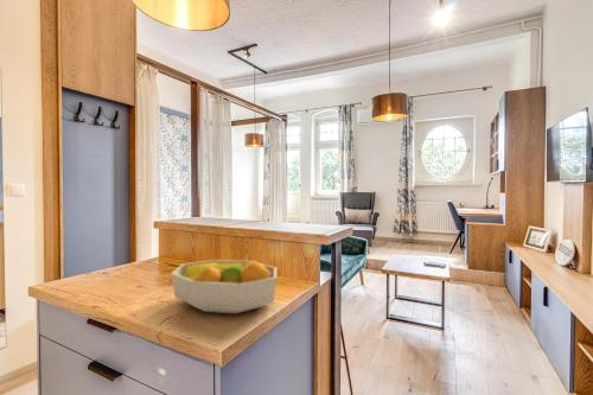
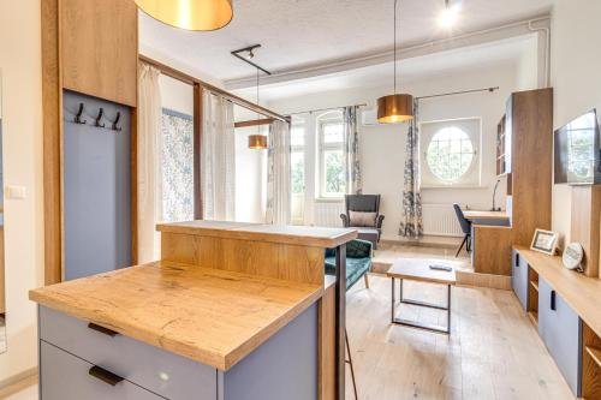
- fruit bowl (225, 278)
